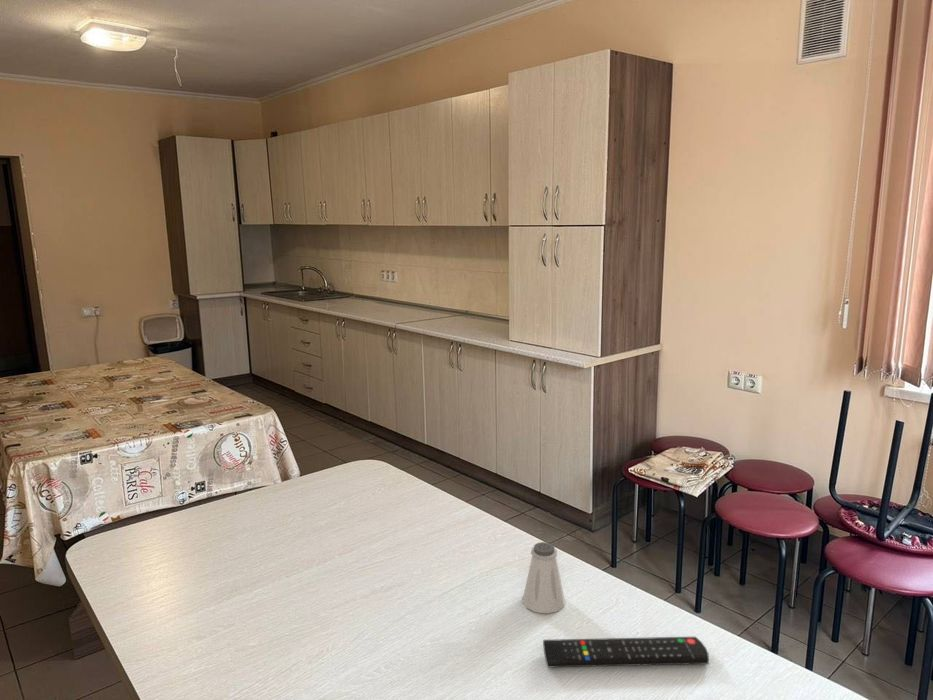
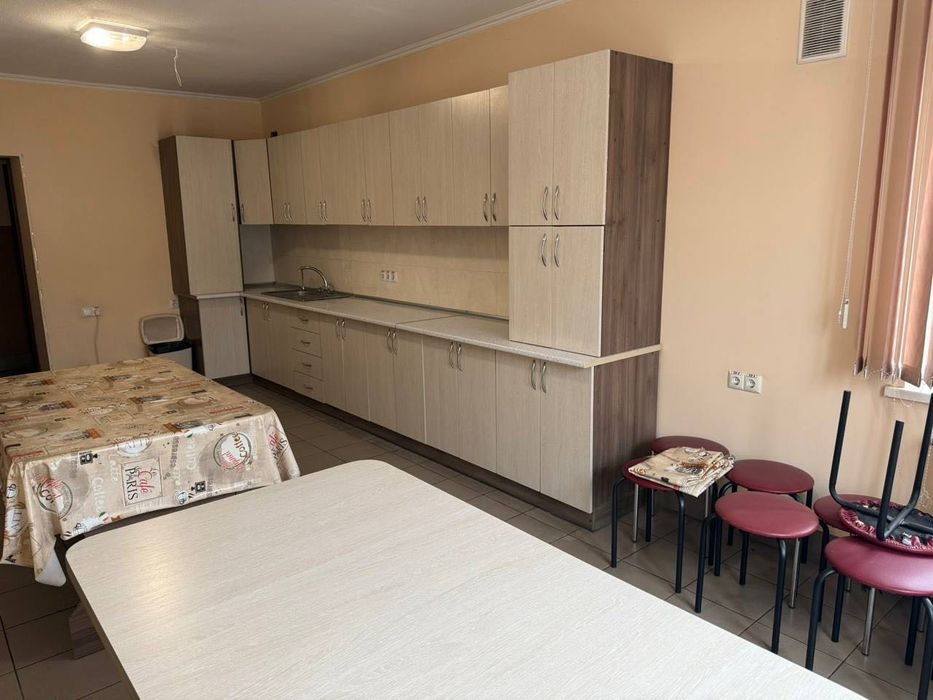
- remote control (625, 653)
- saltshaker (543, 574)
